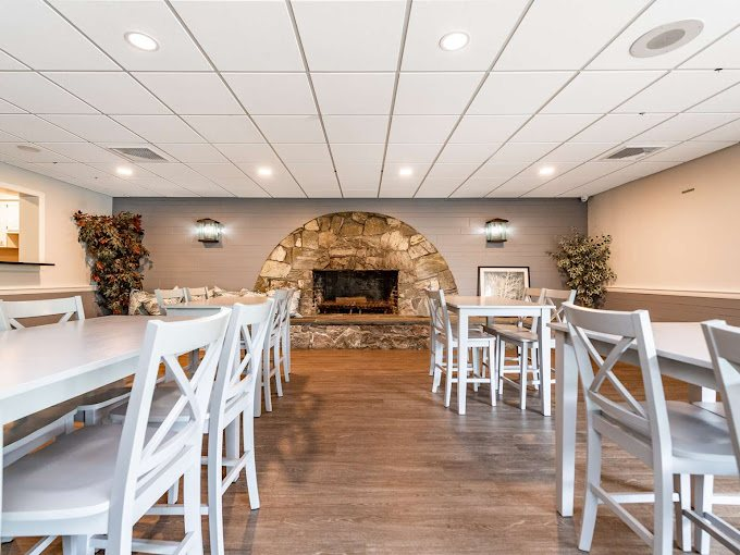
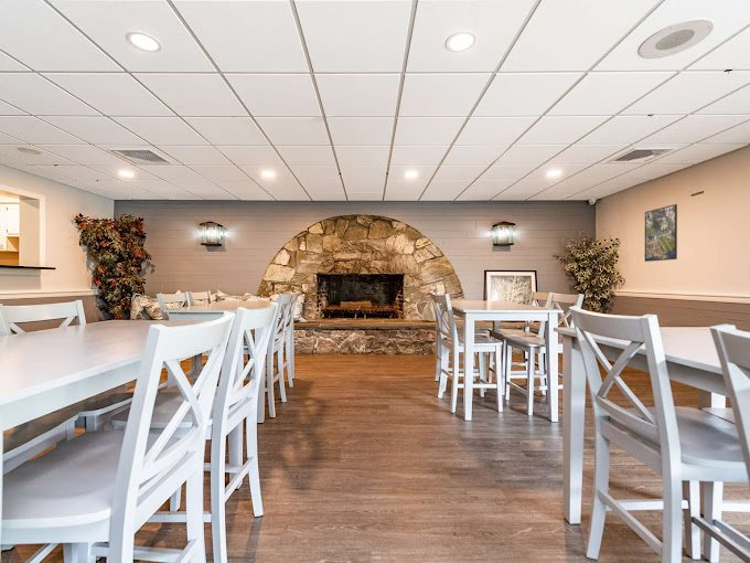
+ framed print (660, 234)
